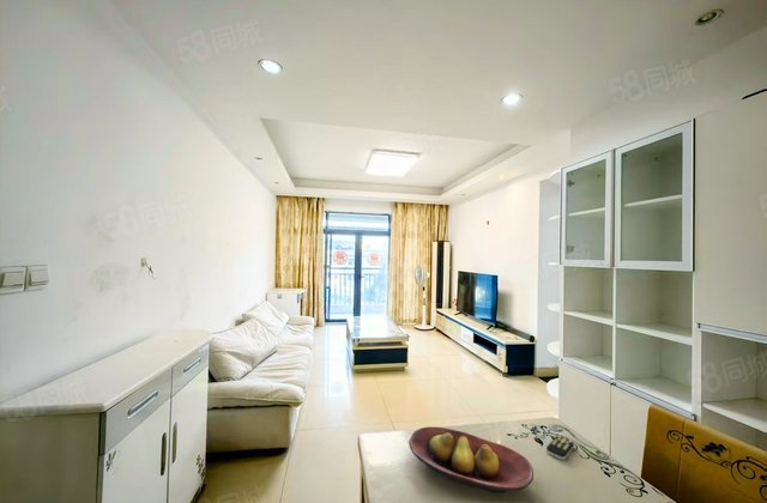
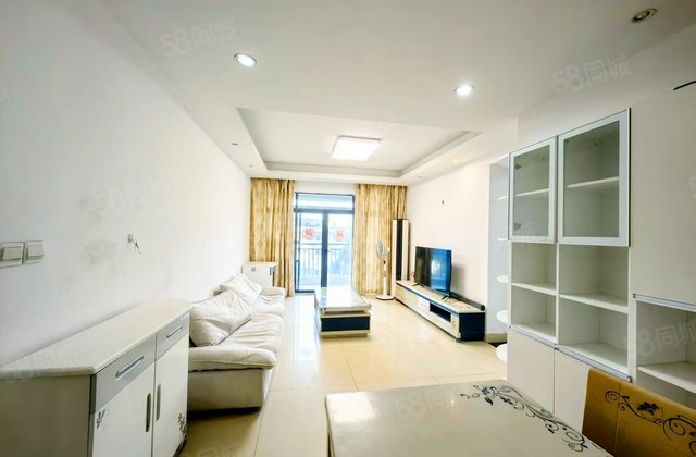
- remote control (560, 447)
- fruit bowl (466, 454)
